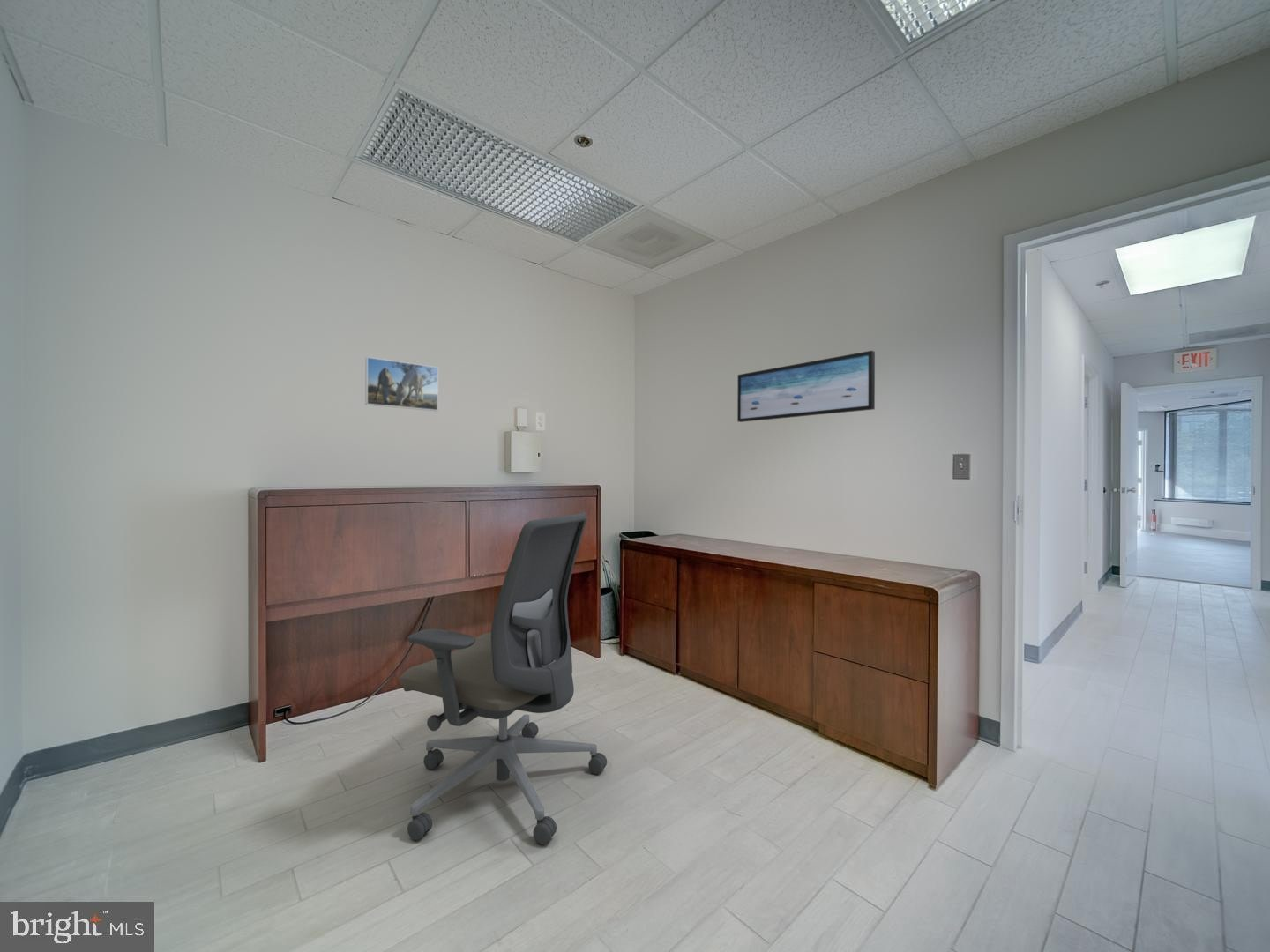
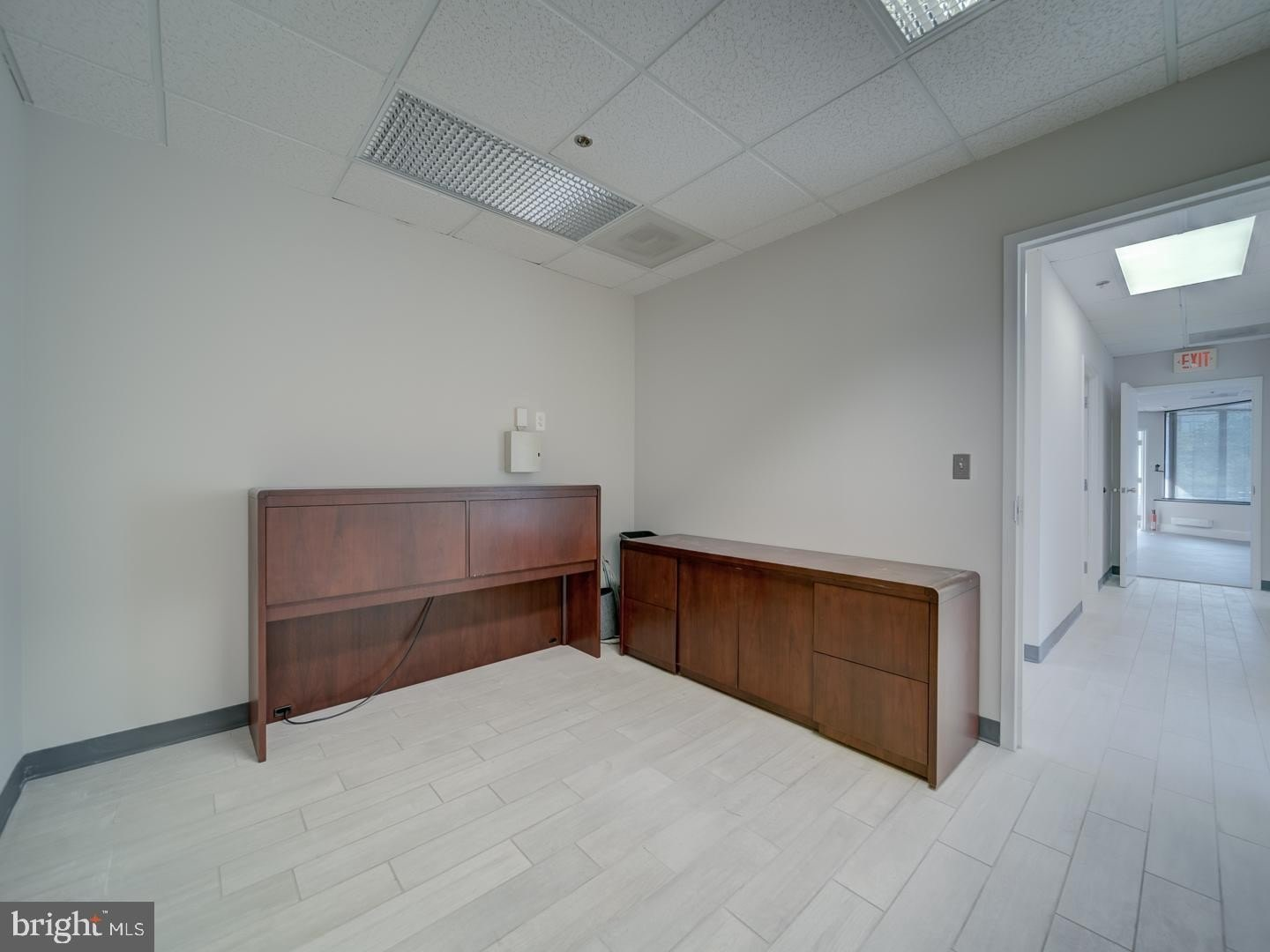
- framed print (403, 385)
- wall art (799, 390)
- office chair (500, 648)
